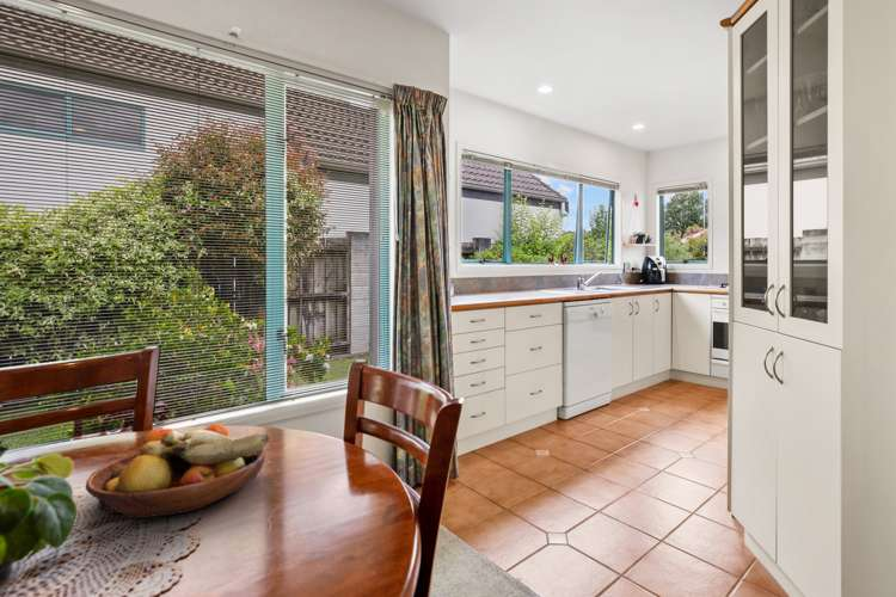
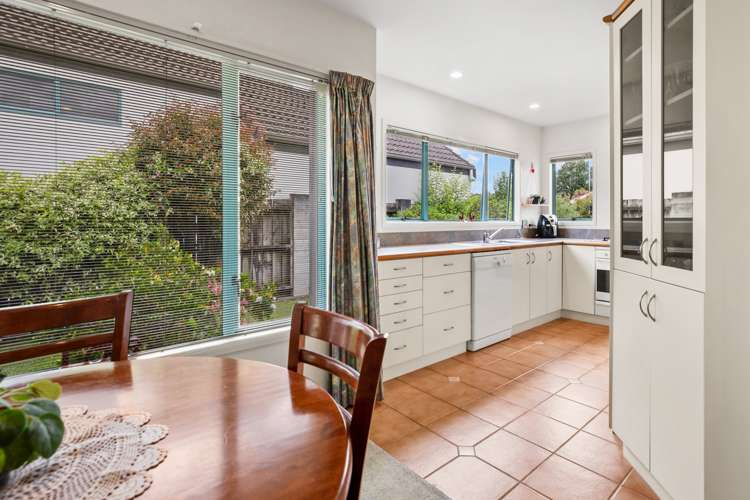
- fruit bowl (184, 455)
